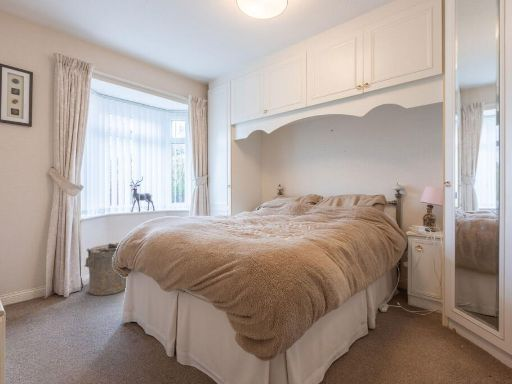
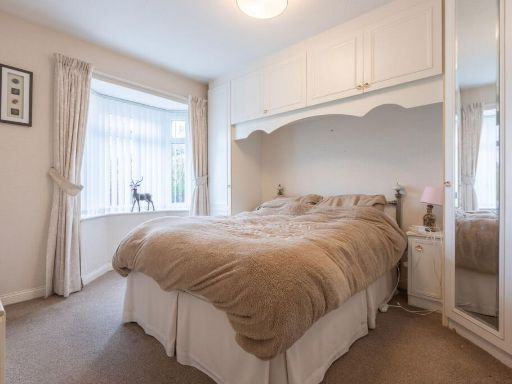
- laundry hamper (106, 266)
